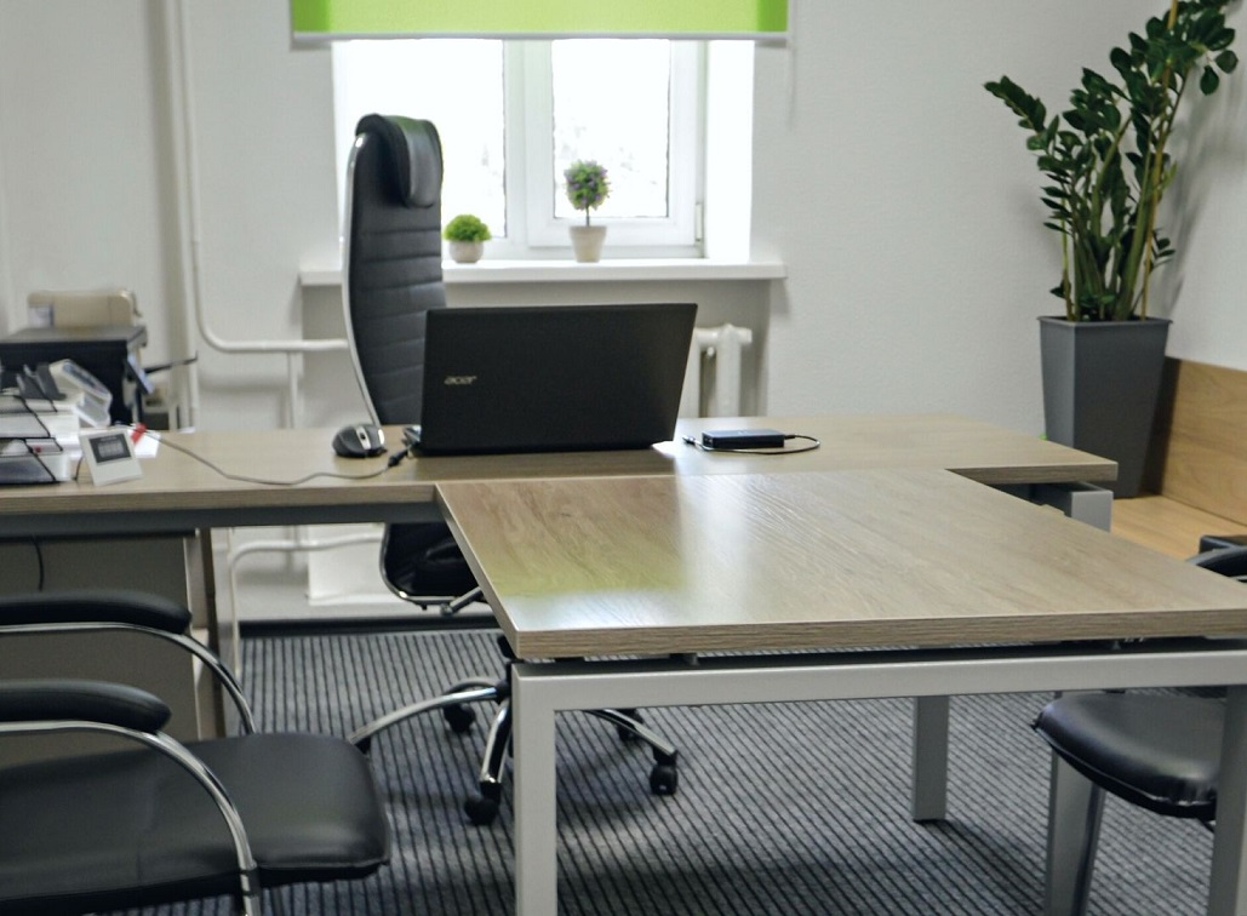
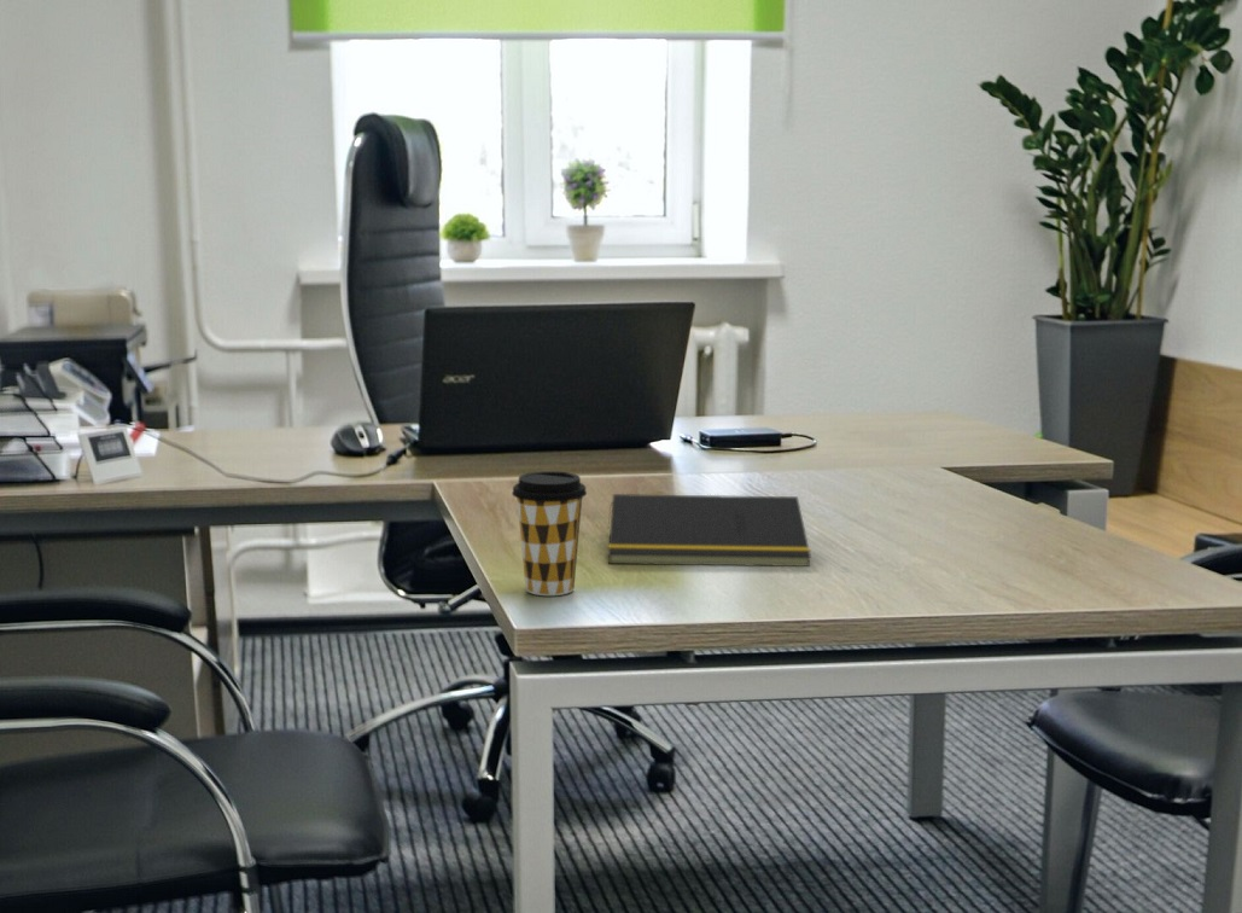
+ notepad (706, 529)
+ coffee cup (549, 533)
